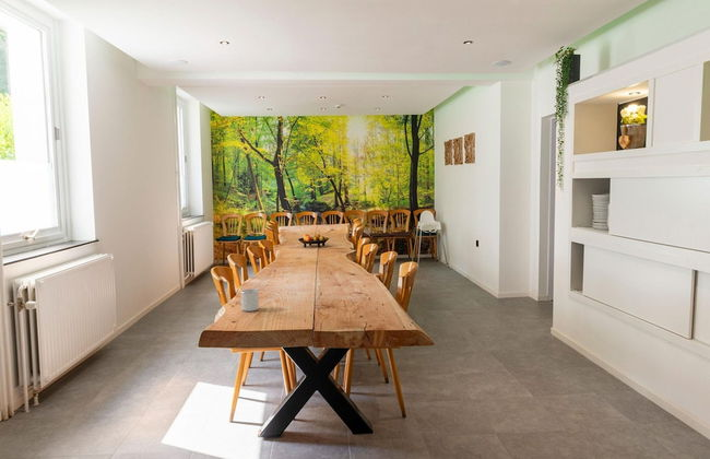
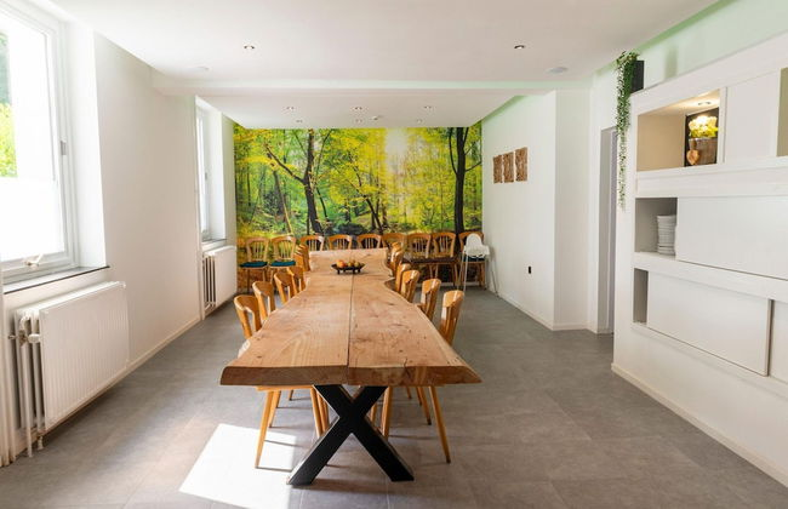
- cup (250, 298)
